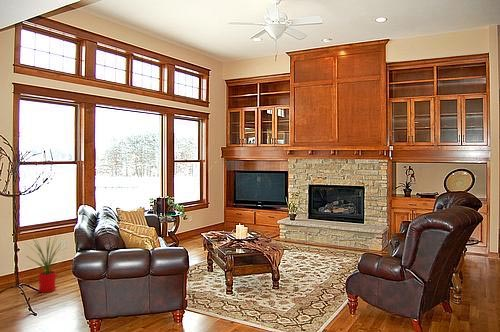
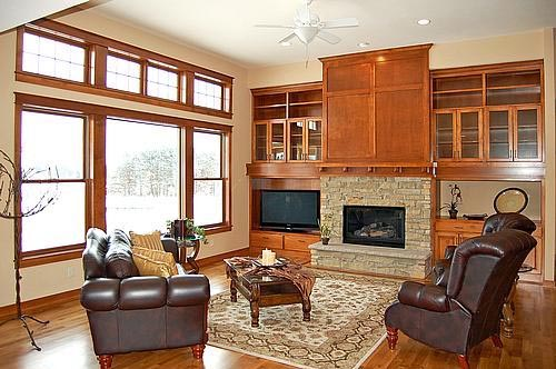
- house plant (47, 261)
